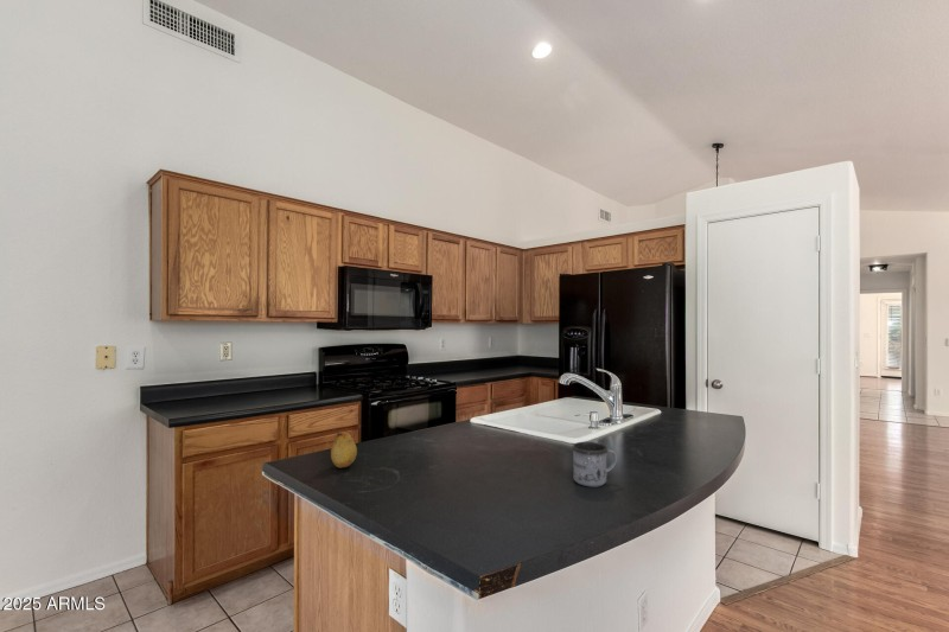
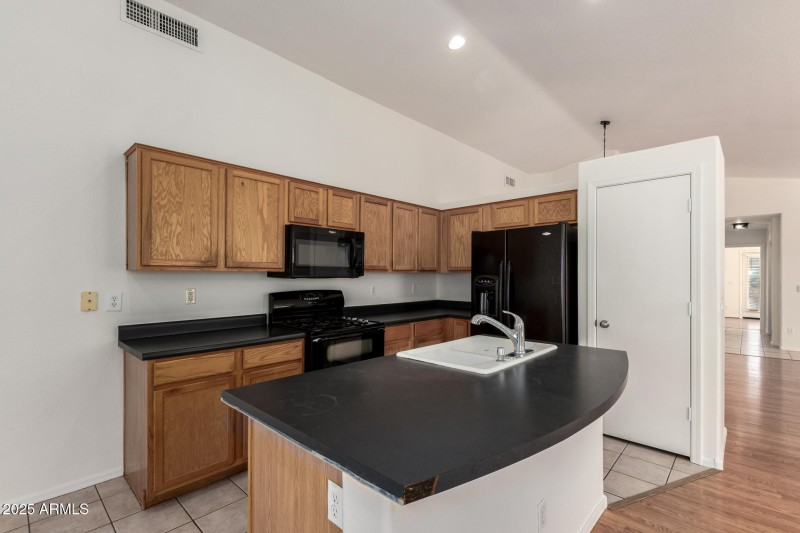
- mug (594, 464)
- fruit (343, 446)
